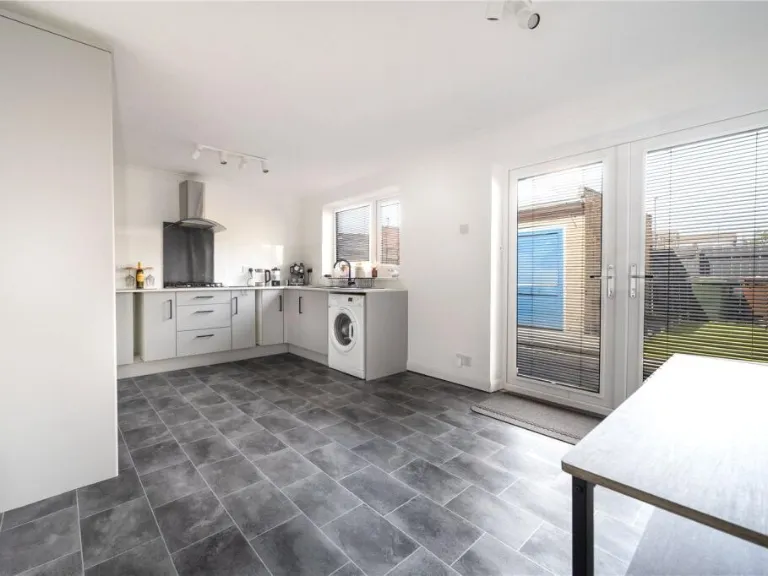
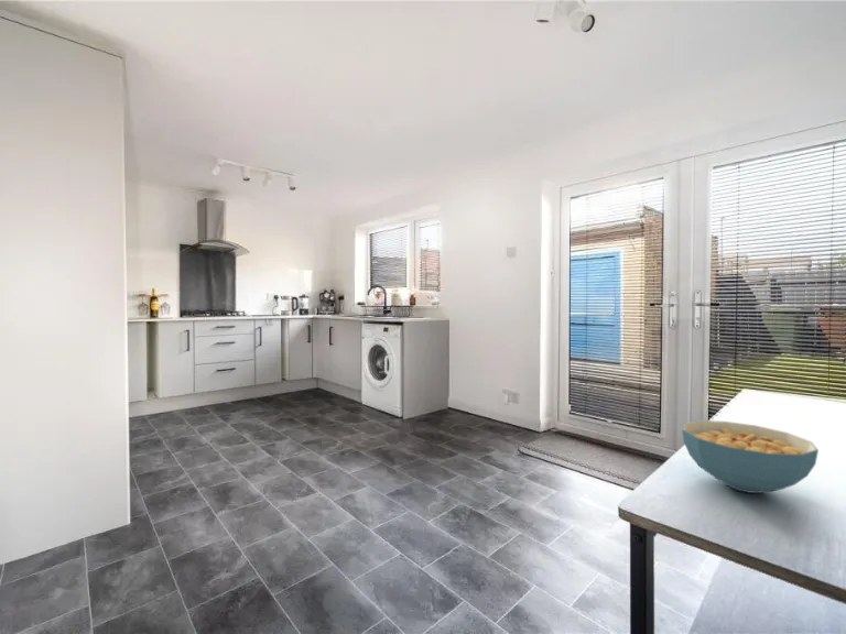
+ cereal bowl (742, 460)
